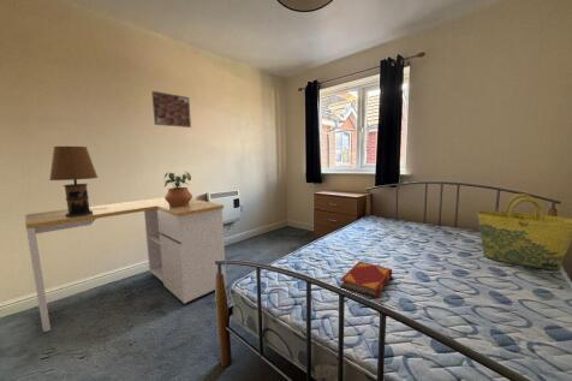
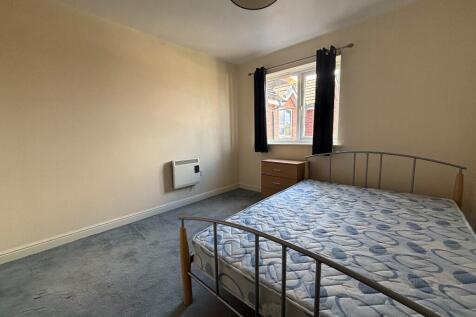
- tote bag (522, 228)
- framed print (172, 109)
- potted plant (175, 187)
- desk (148, 254)
- hardback book (367, 276)
- table lamp (81, 178)
